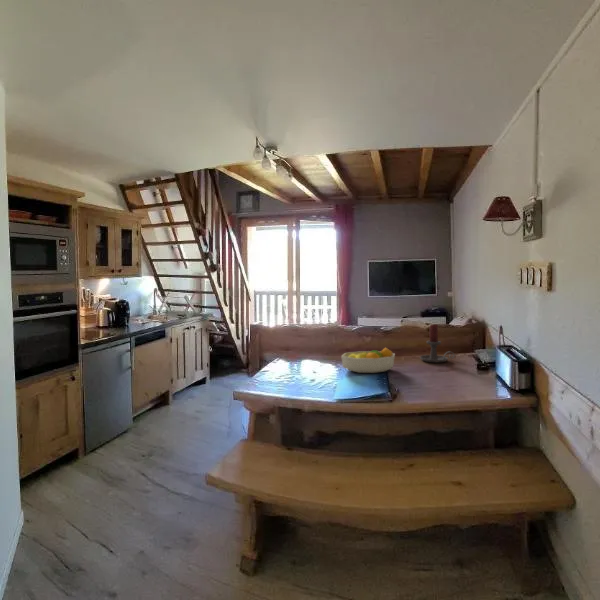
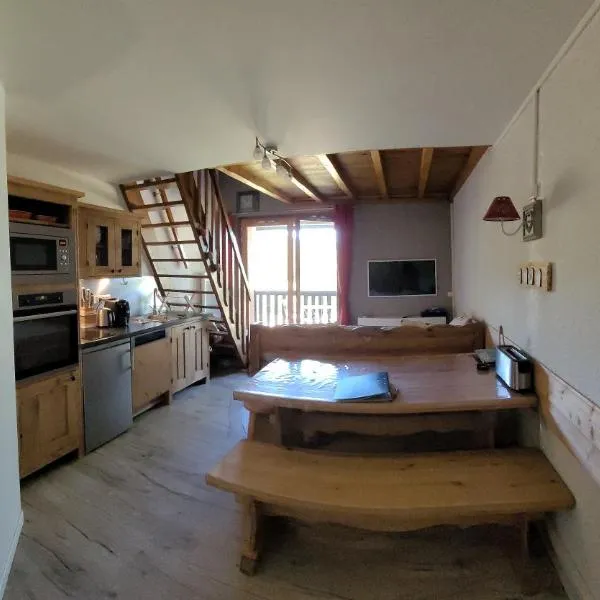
- fruit bowl (368, 358)
- candle holder (437, 342)
